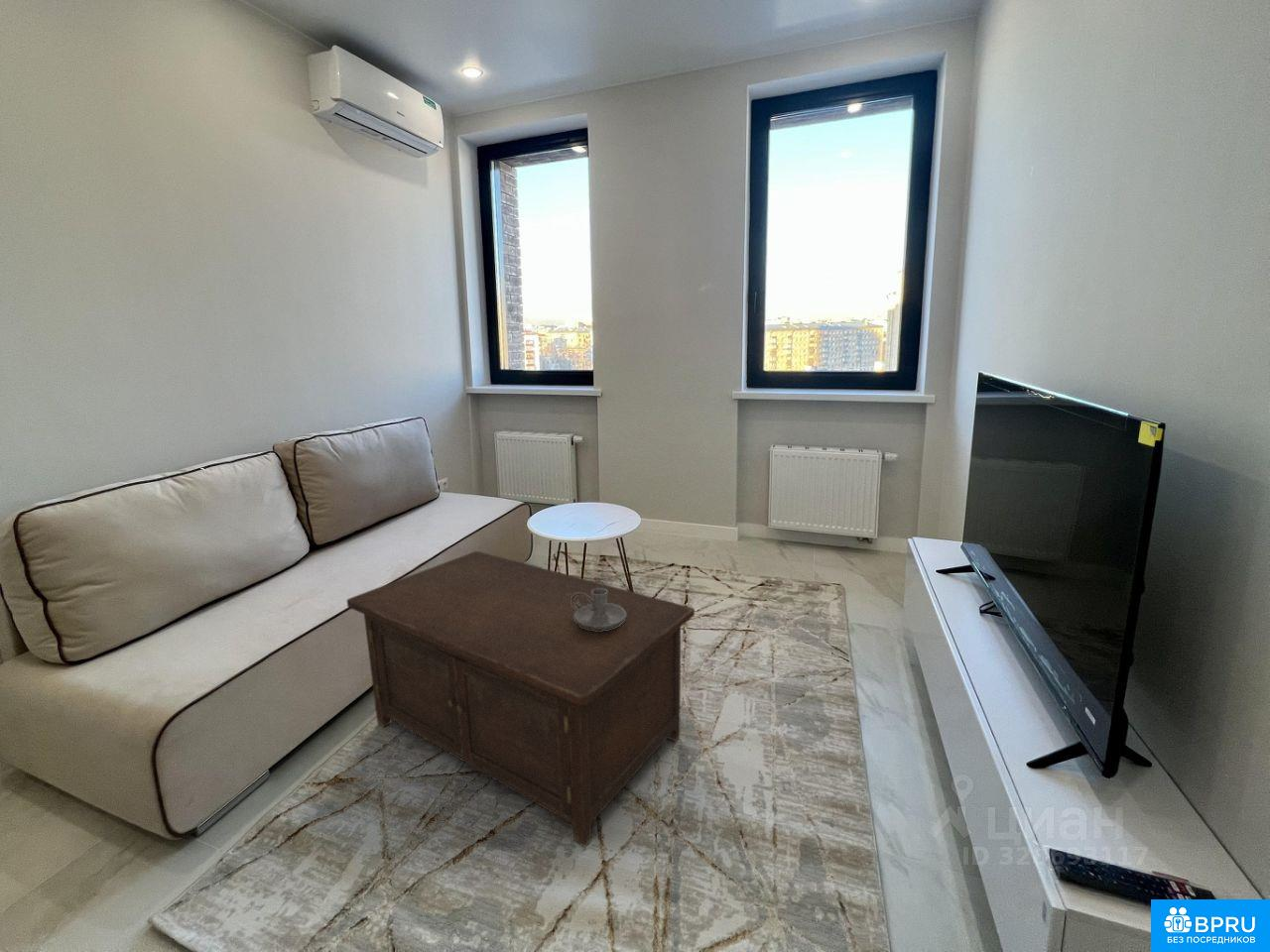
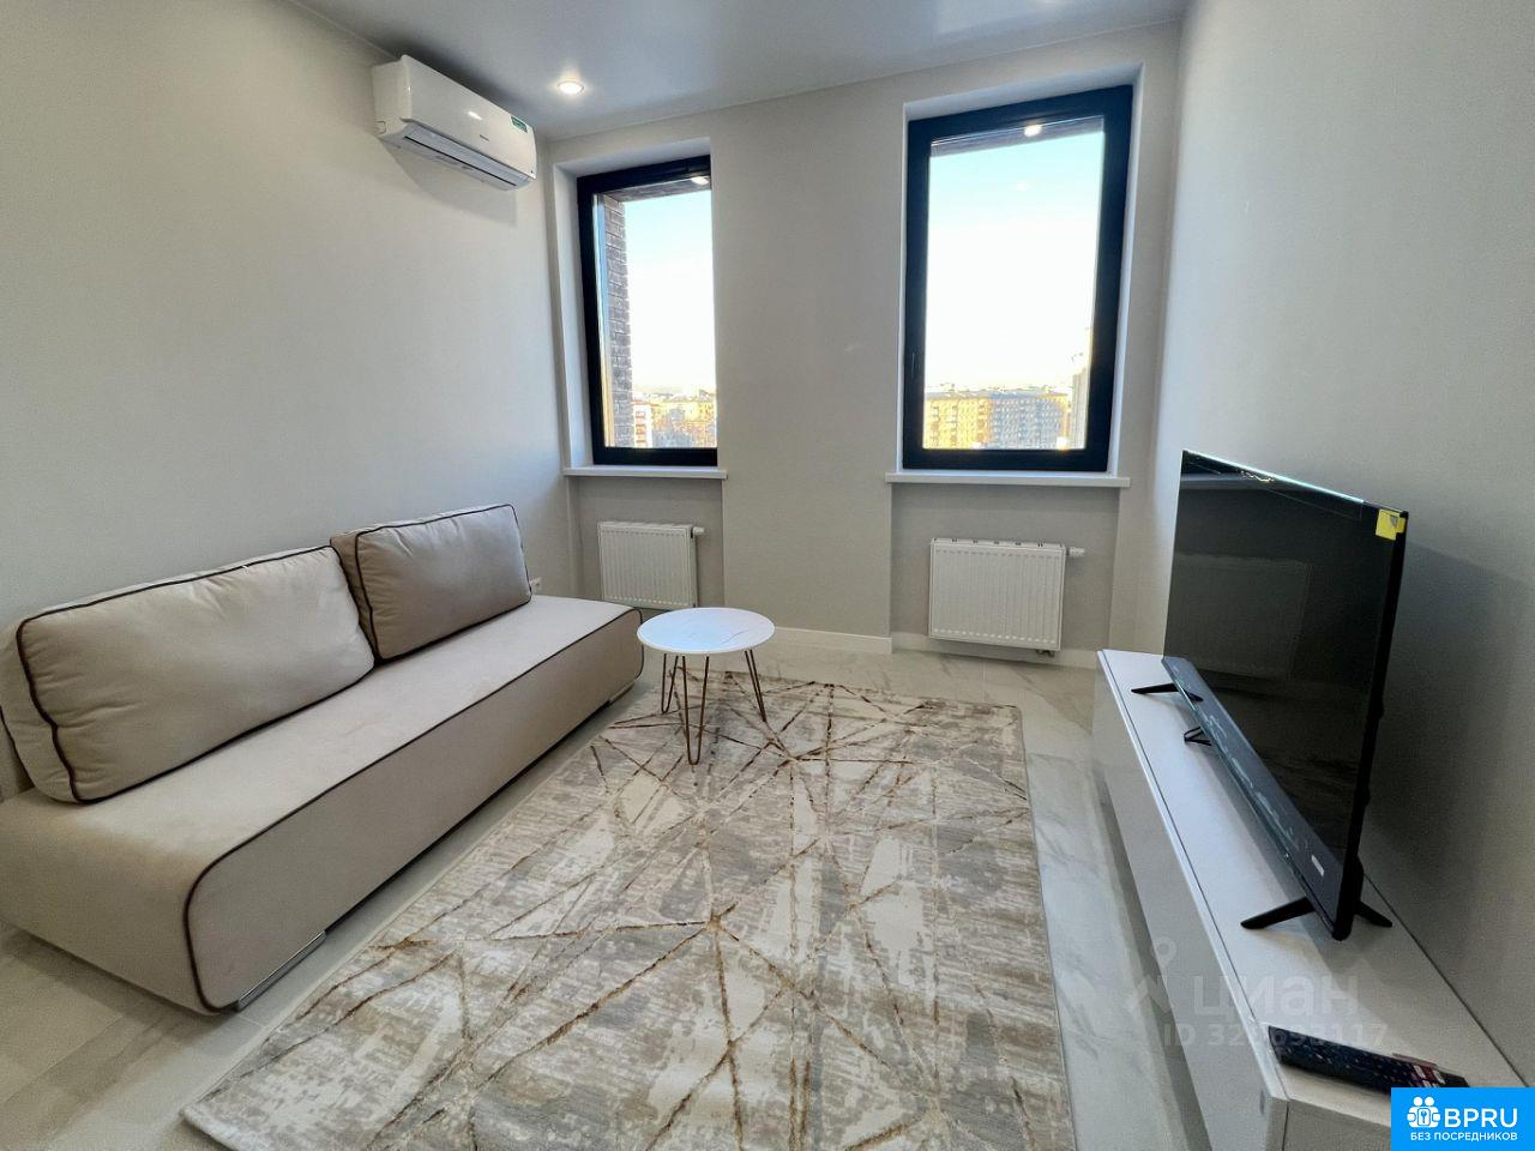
- candle holder (594, 605)
- cabinet (519, 669)
